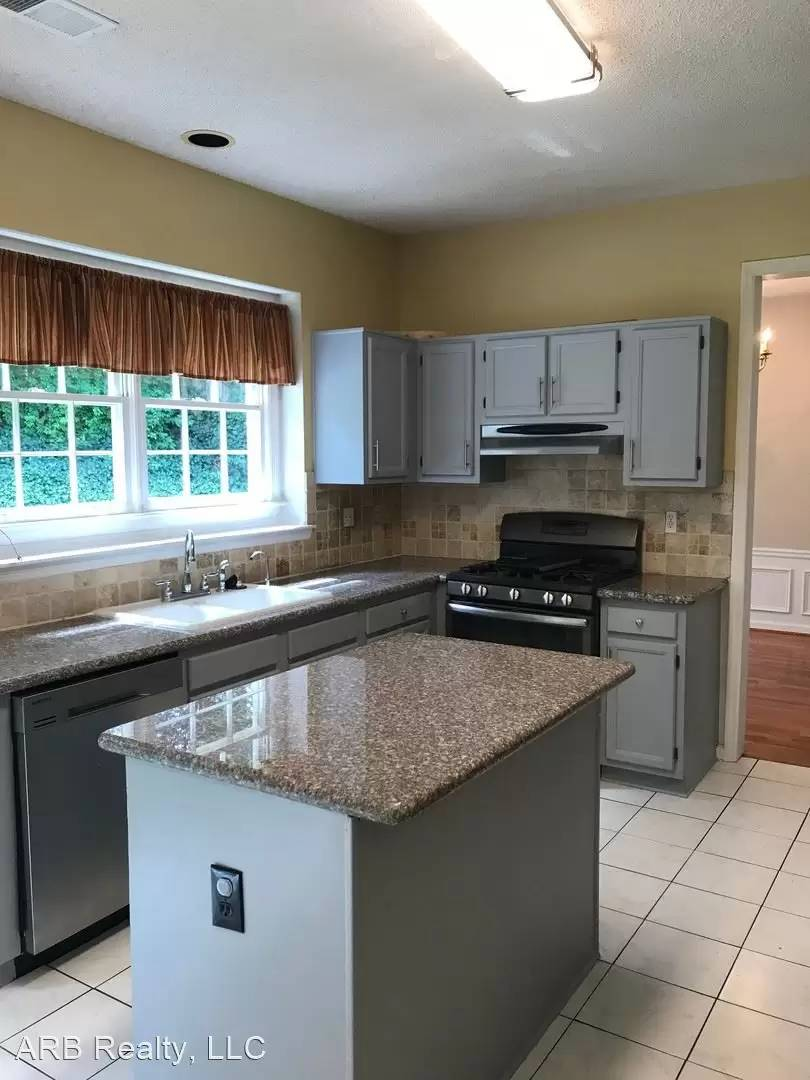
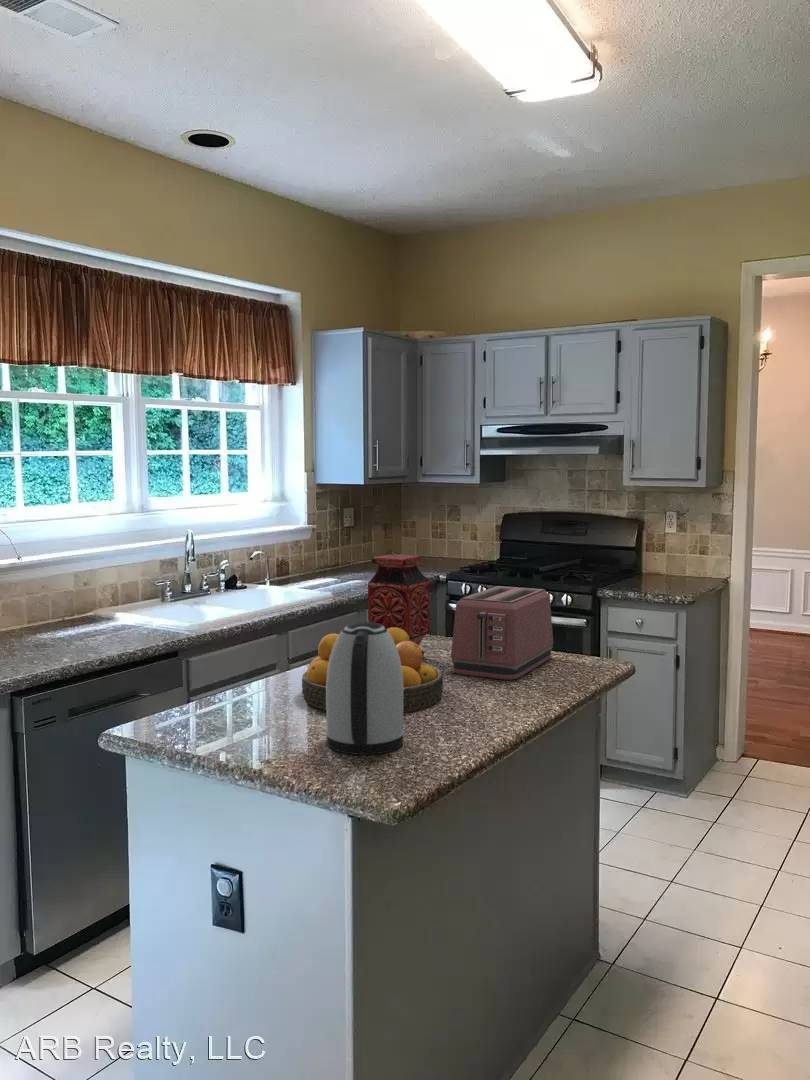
+ kettle (363, 686)
+ vase (399, 607)
+ fruit bowl (399, 657)
+ toaster (502, 629)
